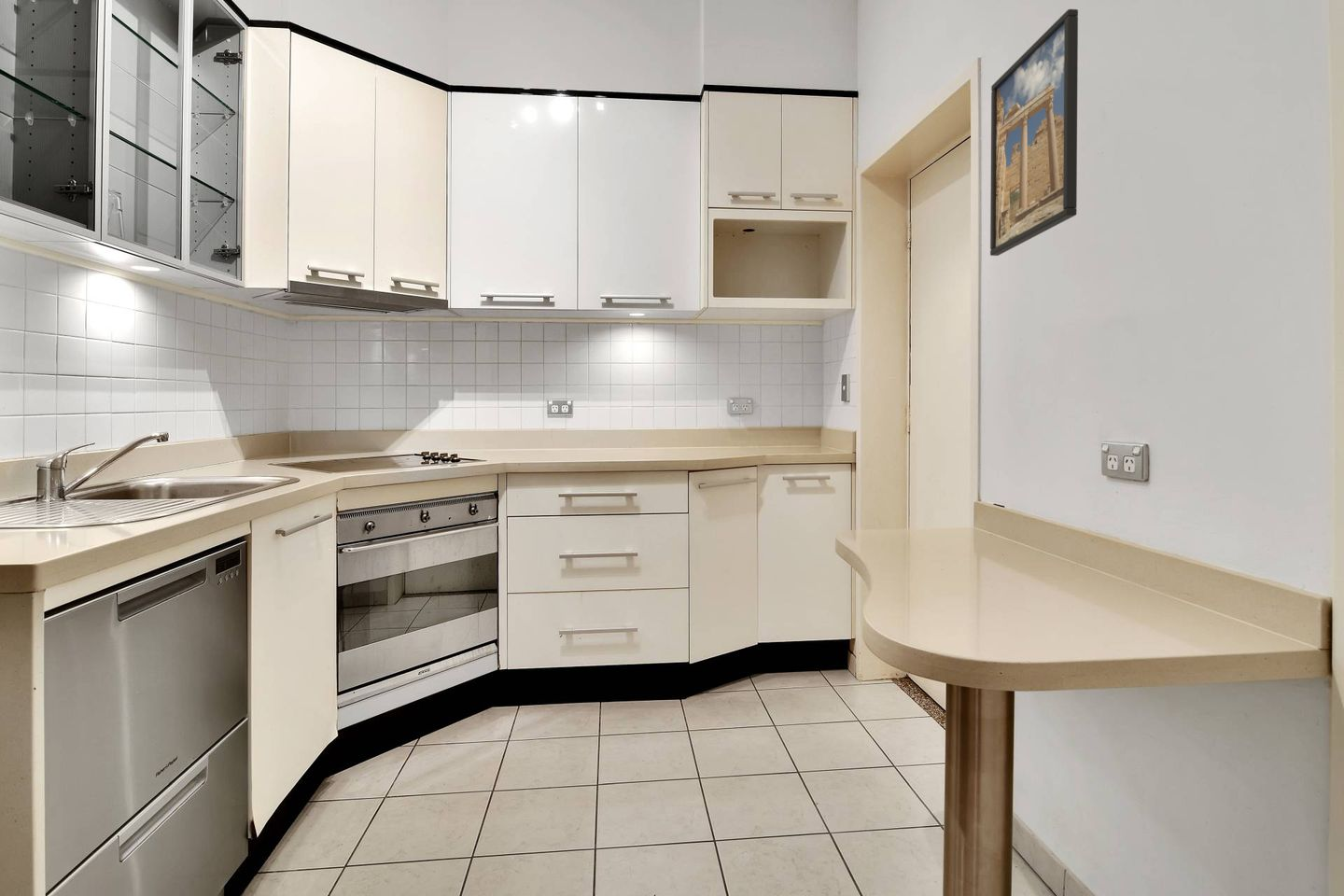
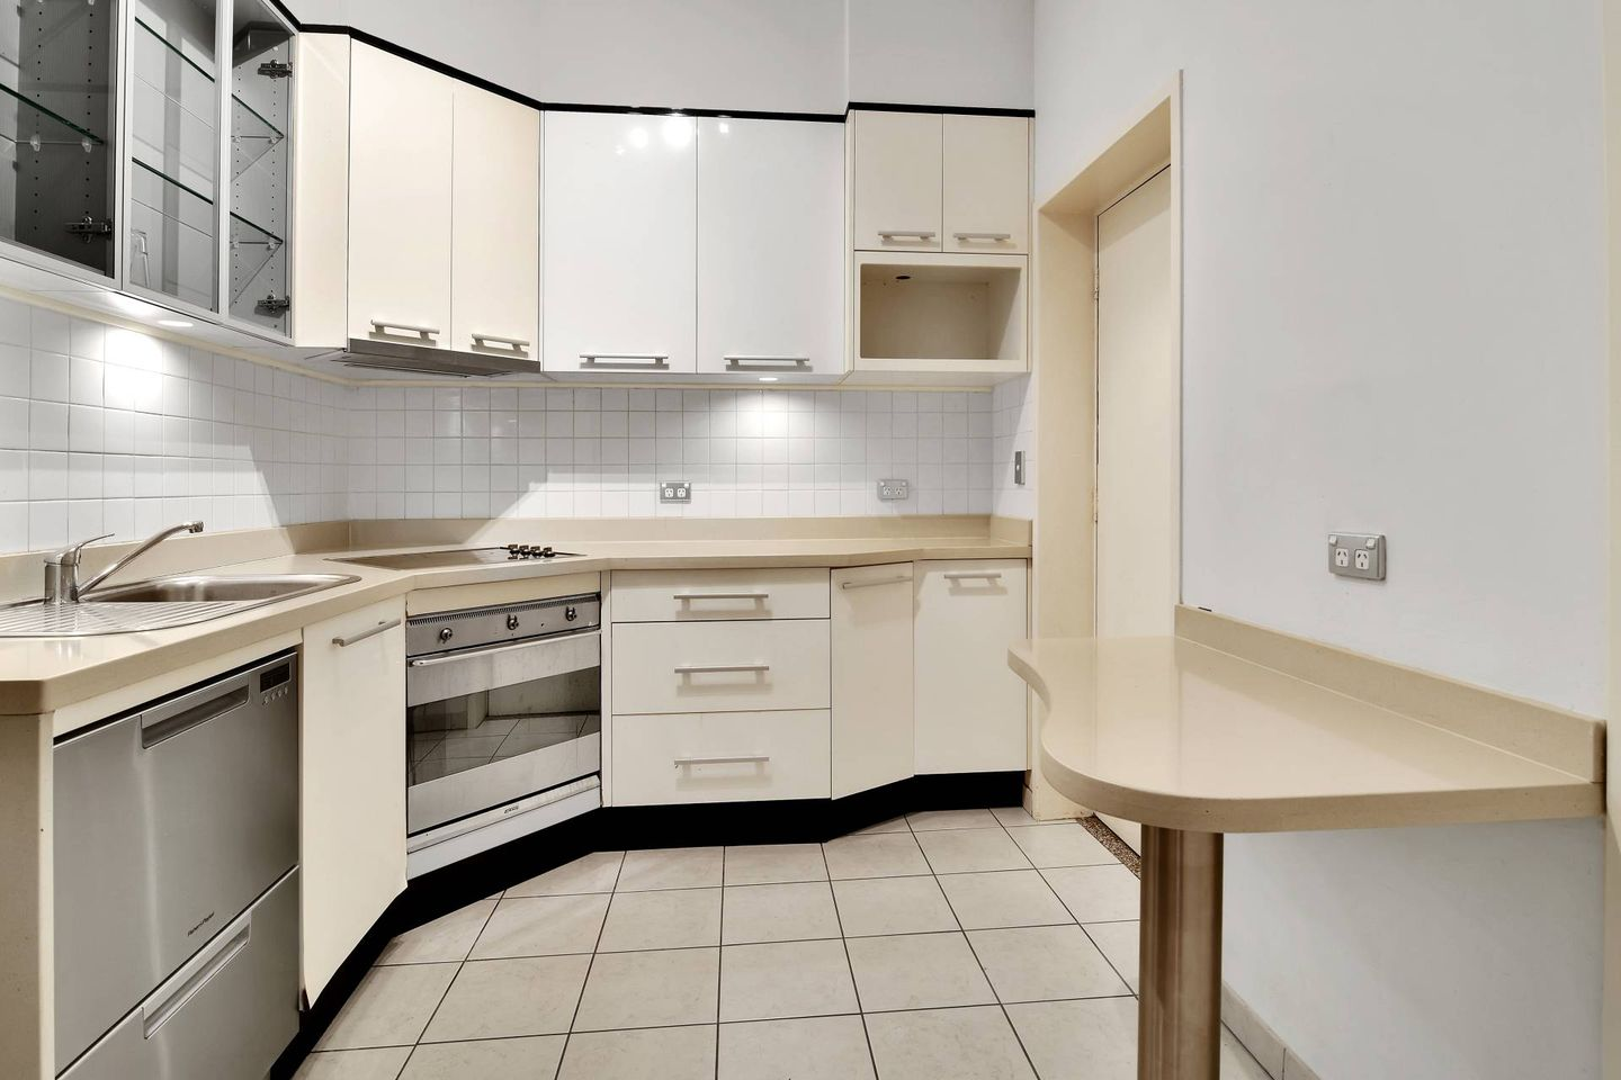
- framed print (1029, 144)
